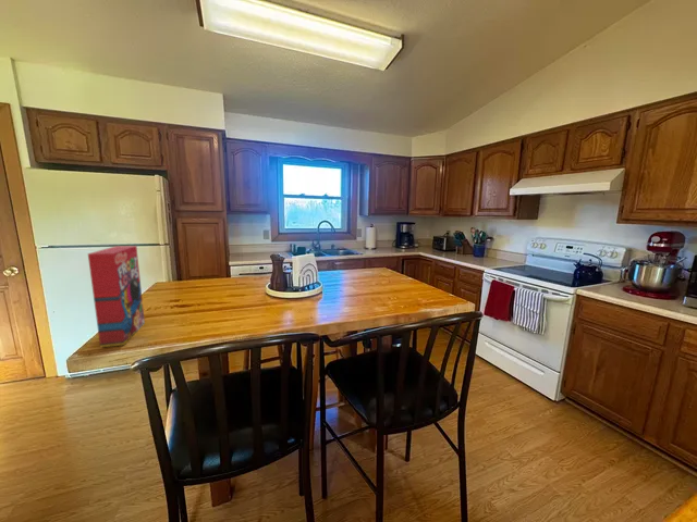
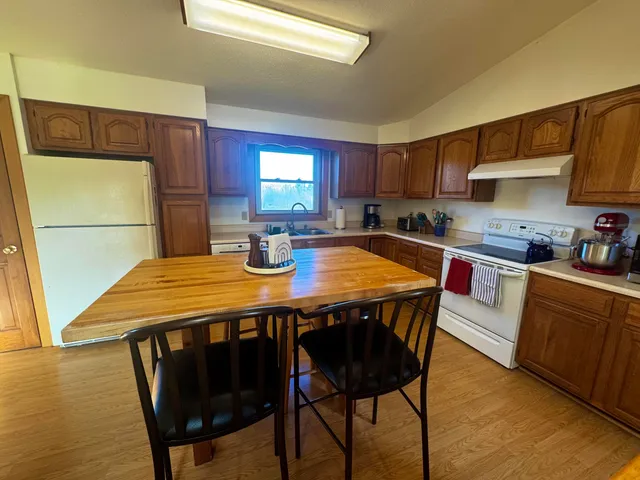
- cereal box (119, 293)
